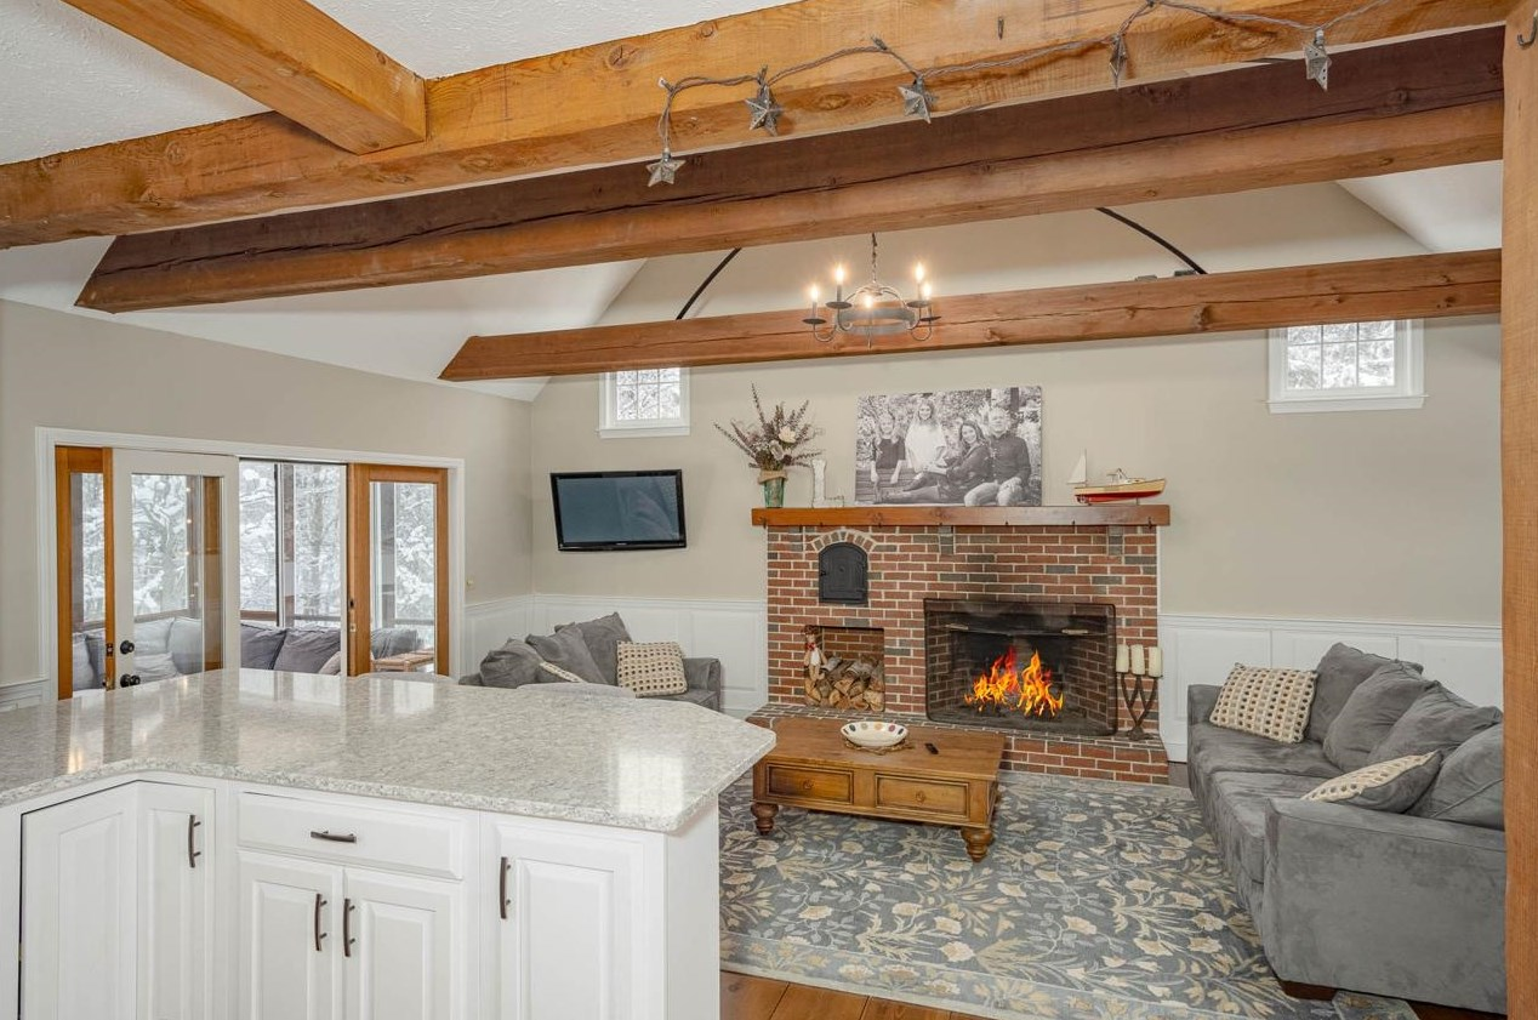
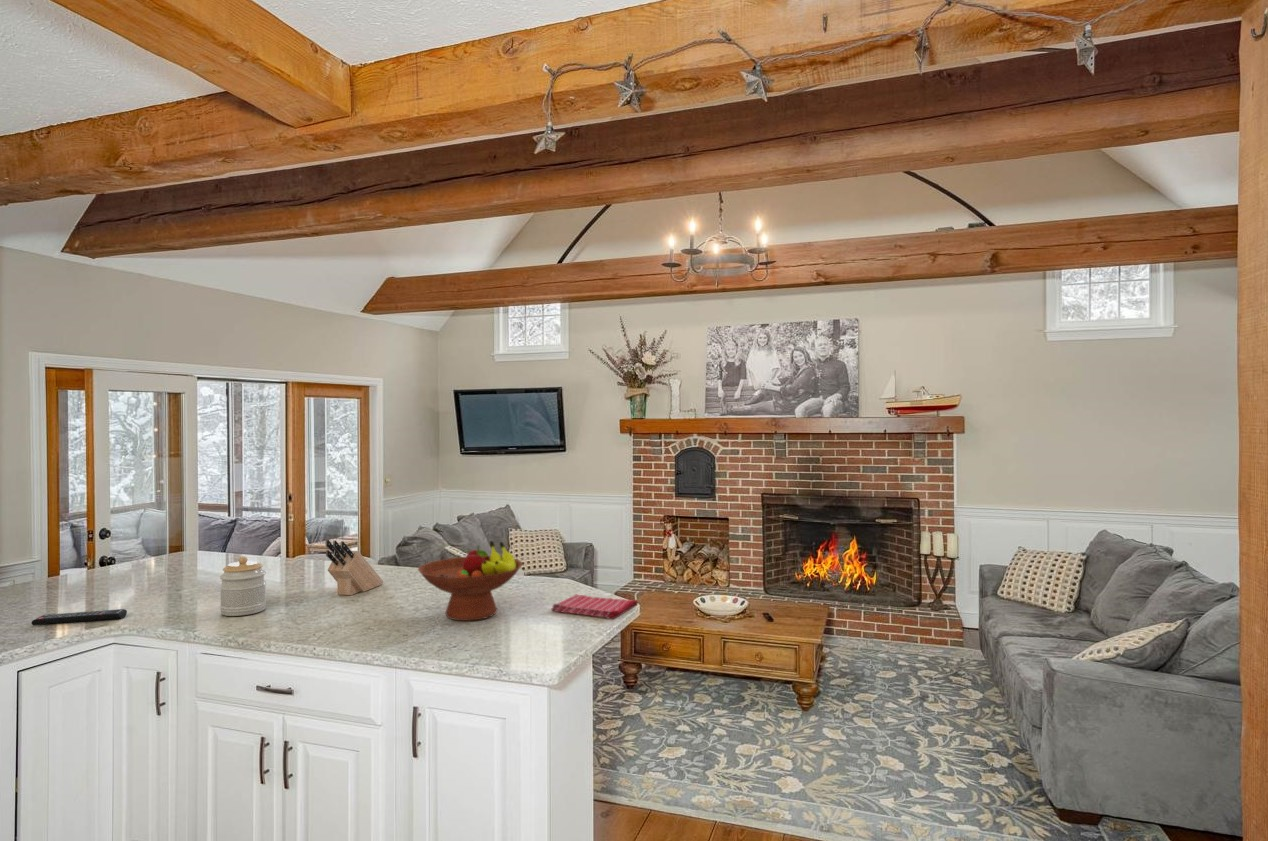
+ knife block (353, 563)
+ dish towel (595, 604)
+ remote control (80, 617)
+ jar (243, 583)
+ fruit bowl (471, 580)
